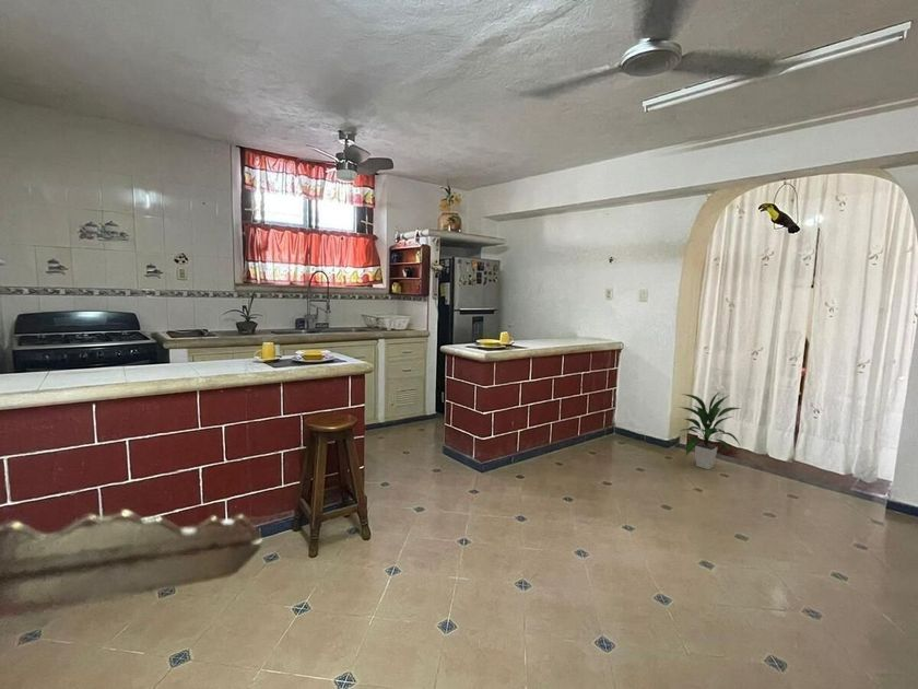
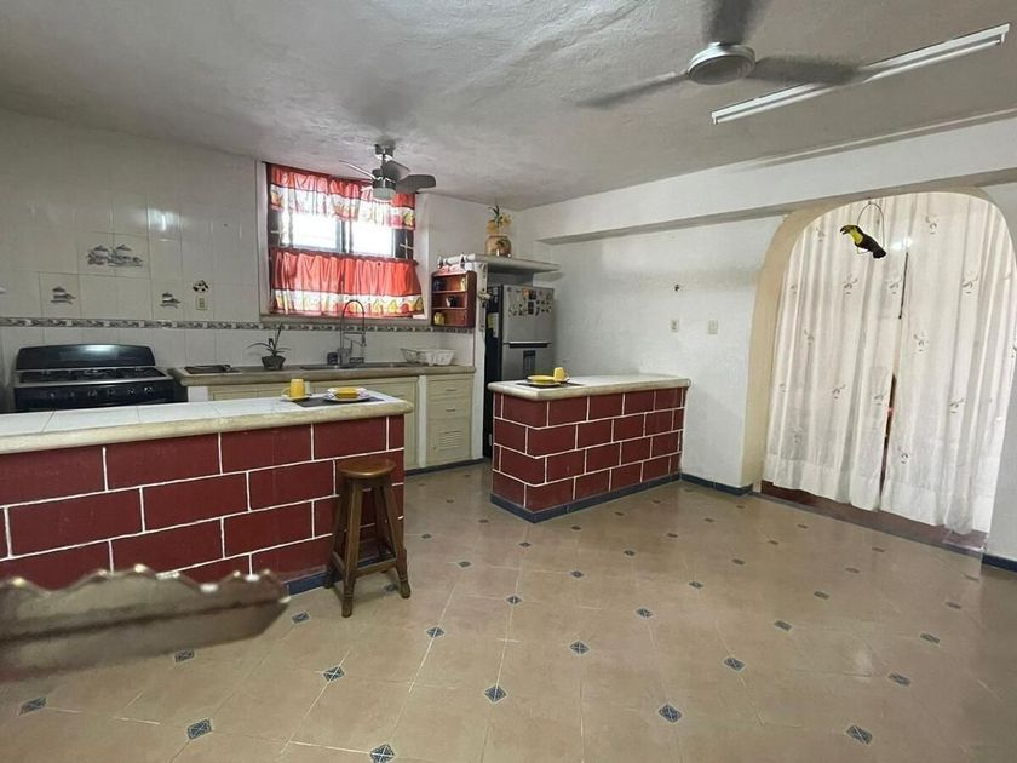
- indoor plant (705, 428)
